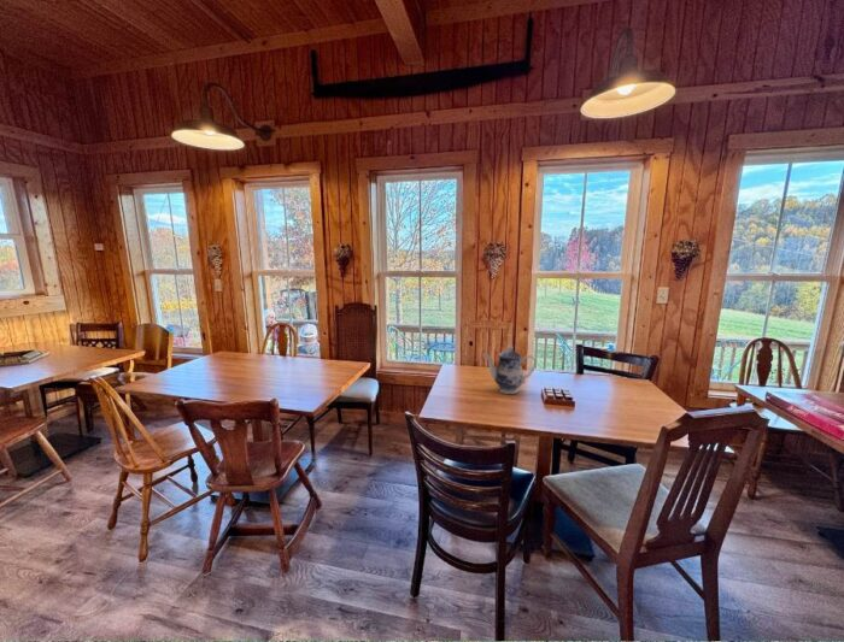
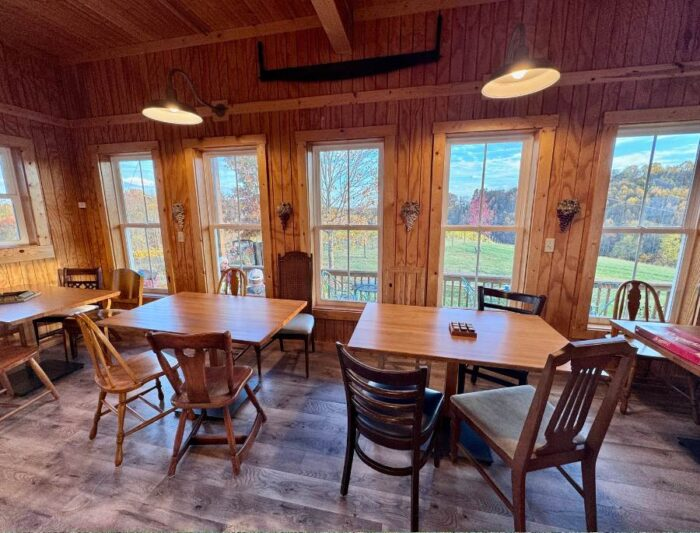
- teapot (509, 367)
